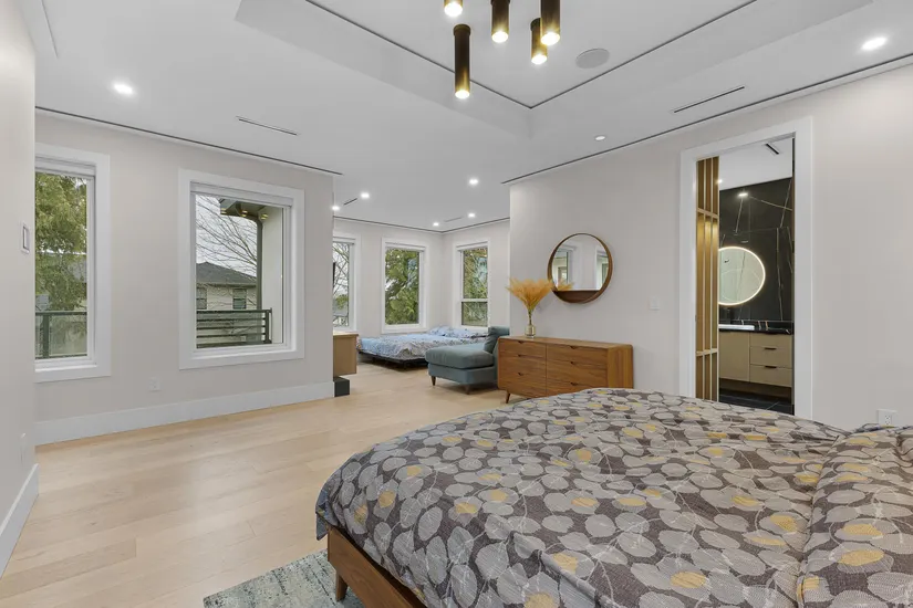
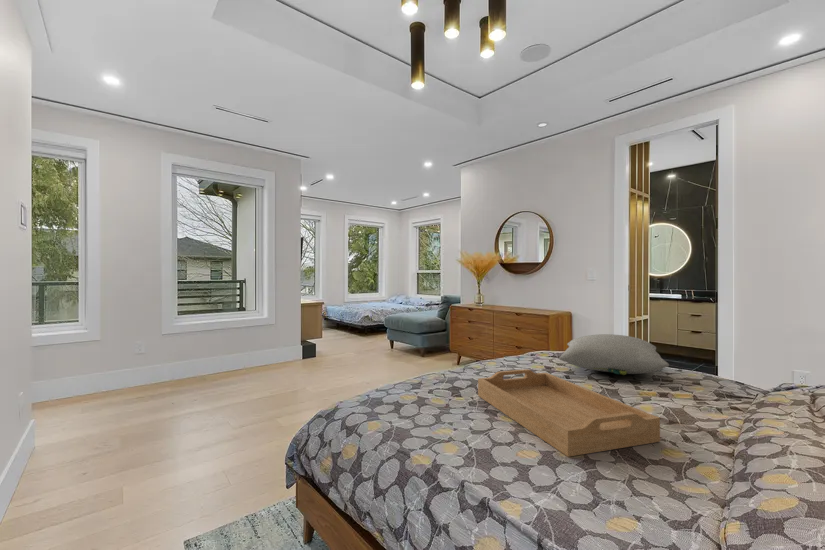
+ pillow (610, 352)
+ serving tray (554, 401)
